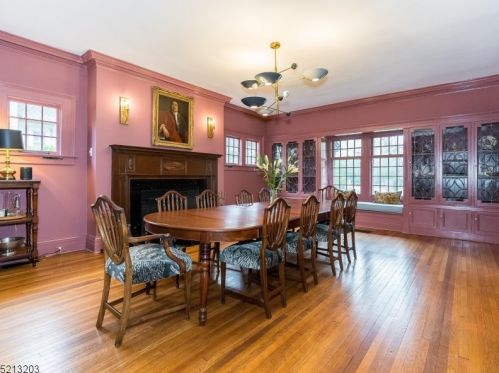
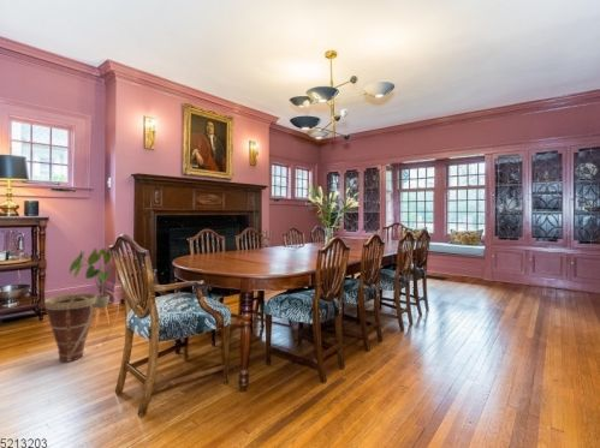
+ house plant (97, 286)
+ basket (82, 325)
